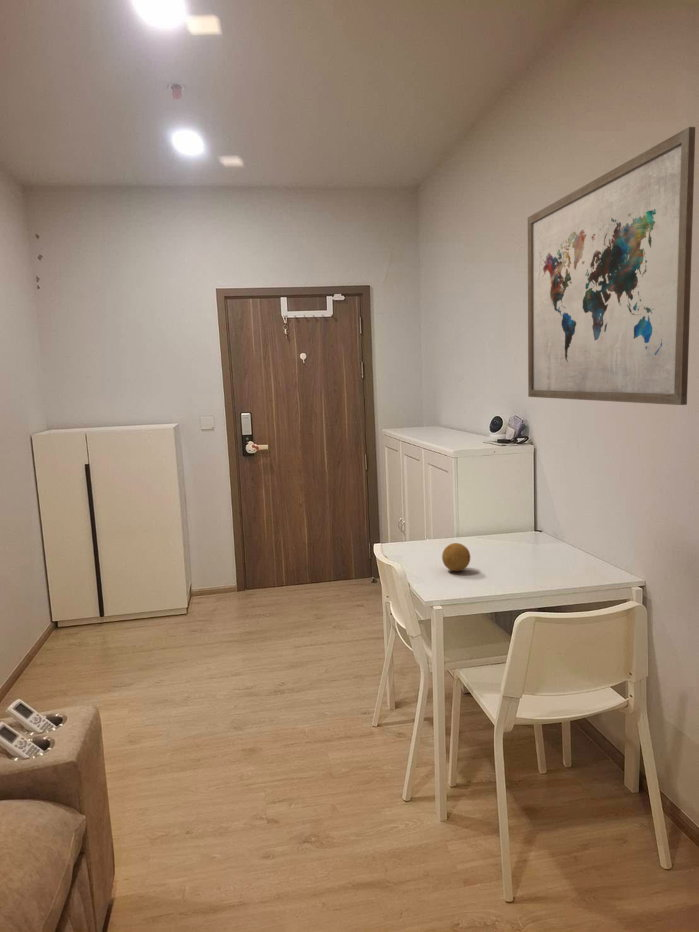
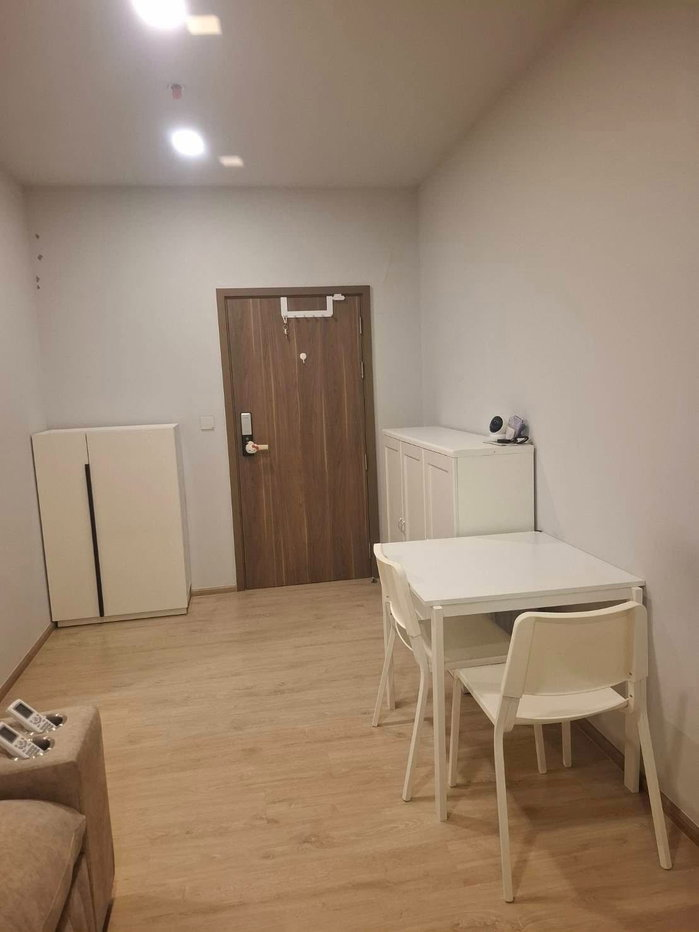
- fruit (456, 557)
- wall art (592, 293)
